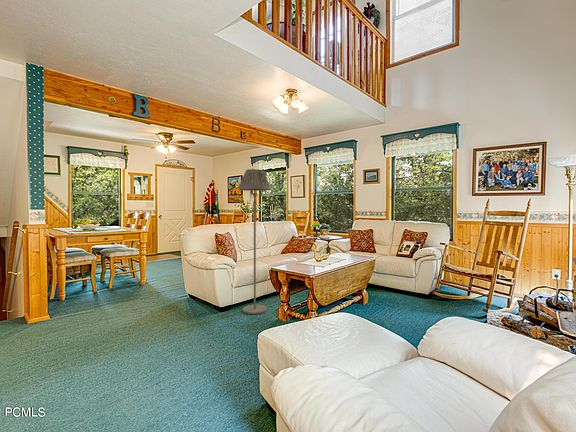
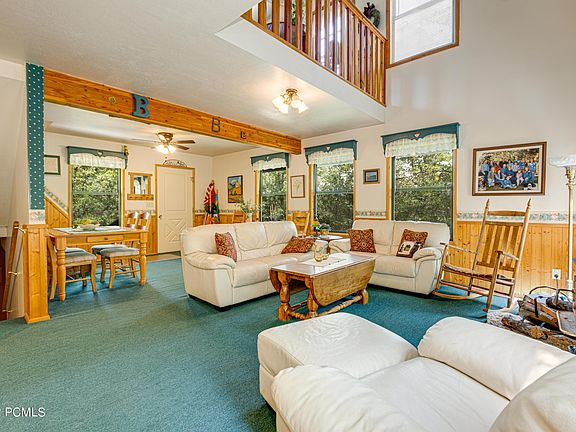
- floor lamp (254, 240)
